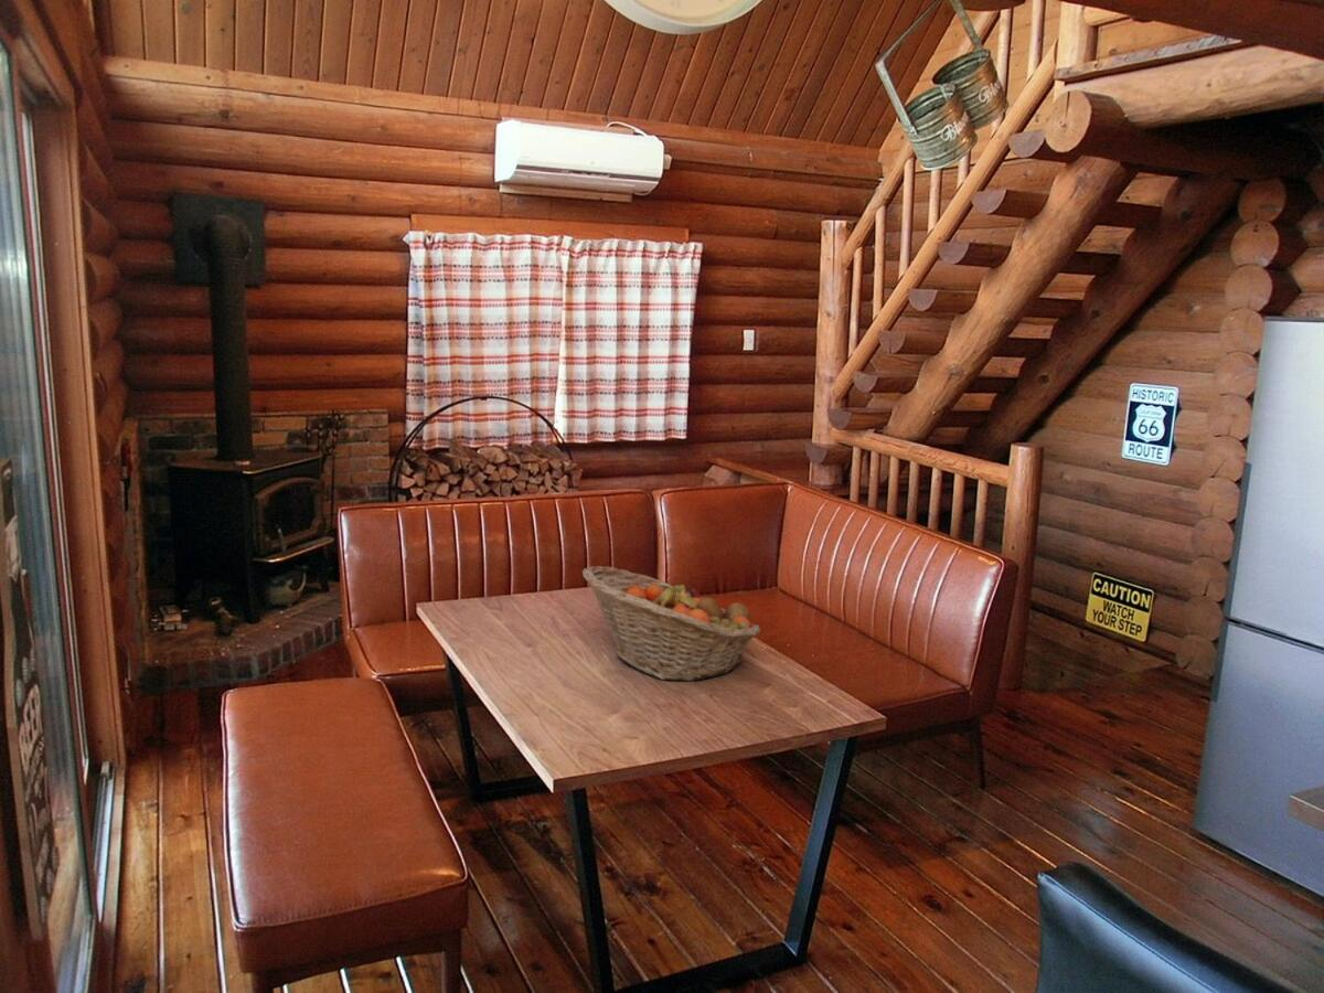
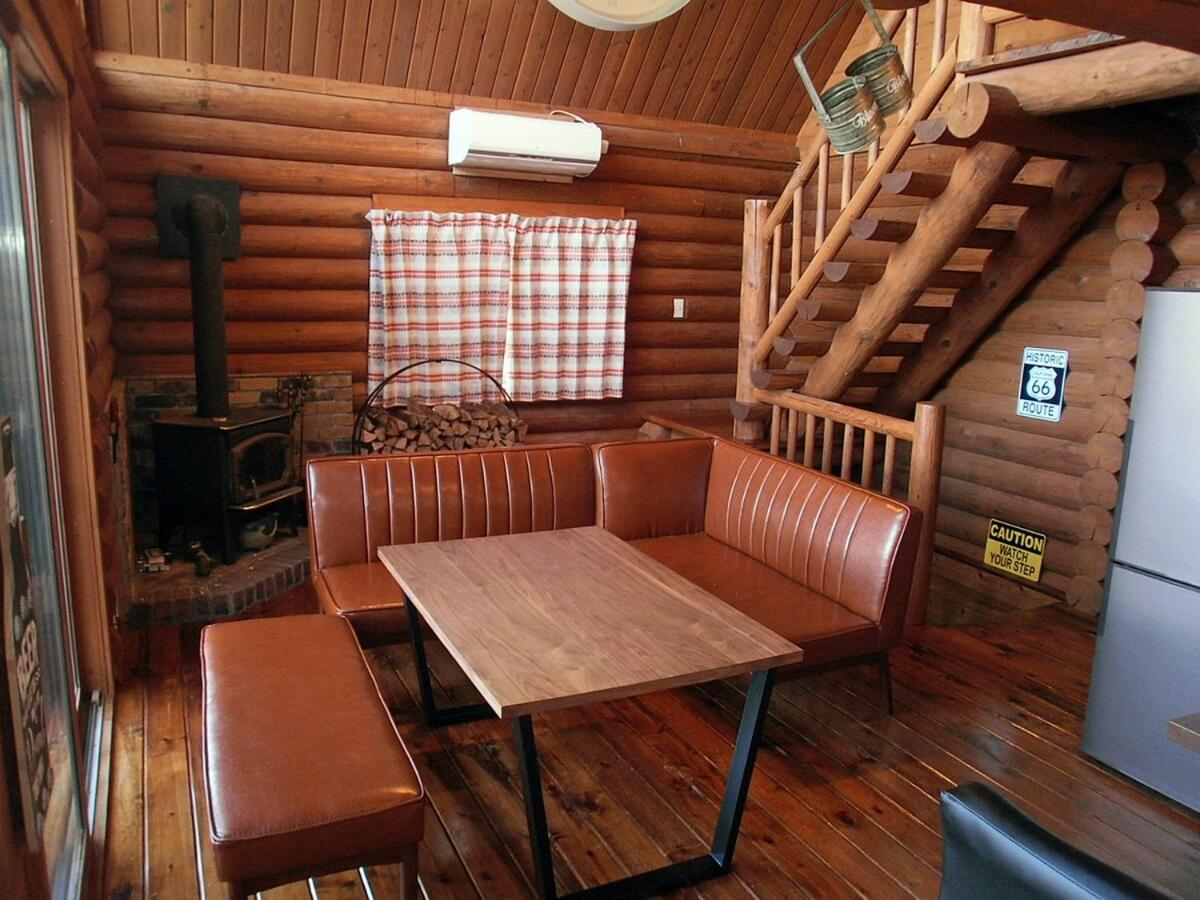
- fruit basket (669, 616)
